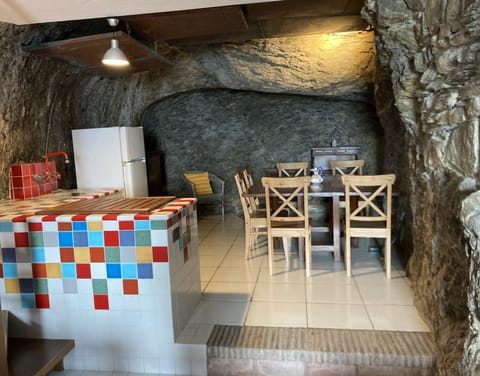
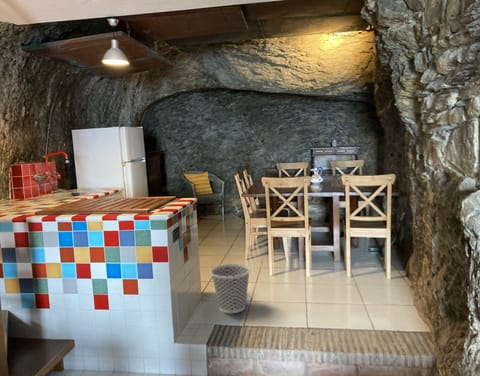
+ wastebasket (231, 288)
